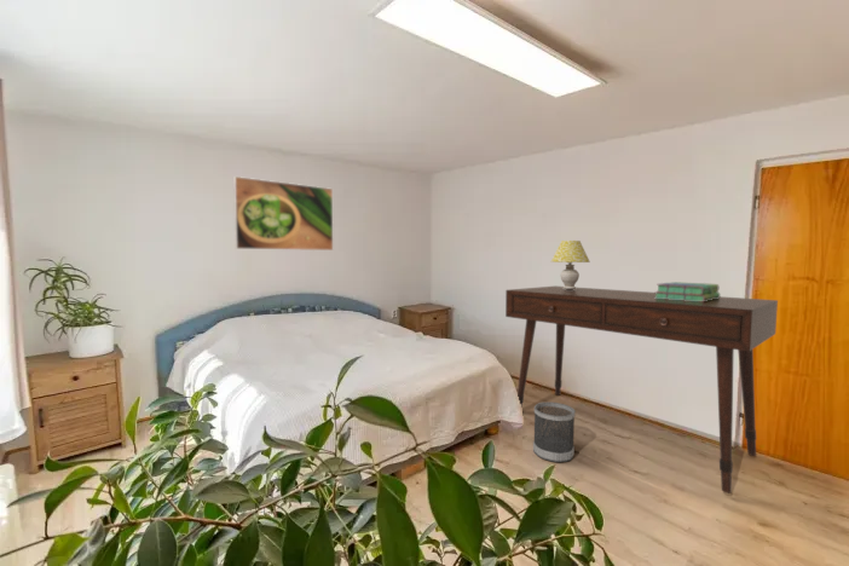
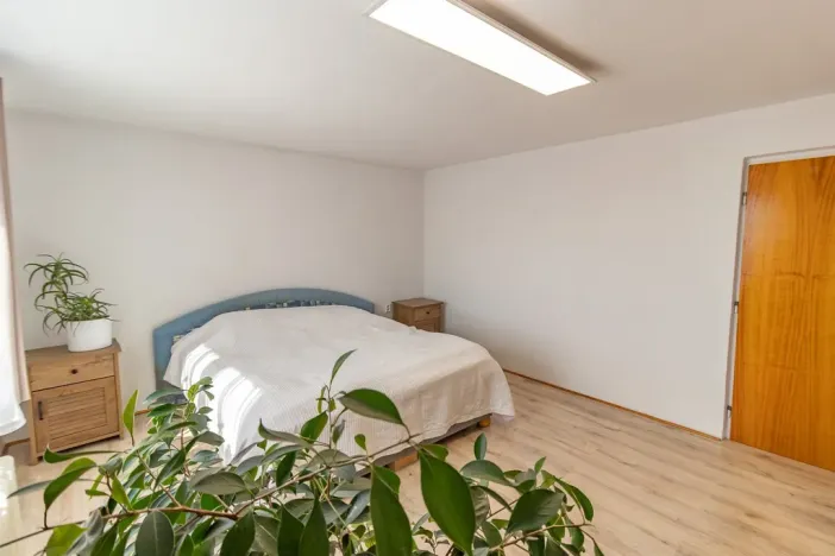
- table lamp (570, 265)
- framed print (287, 216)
- stack of books (687, 290)
- wastebasket (553, 431)
- desk (630, 334)
